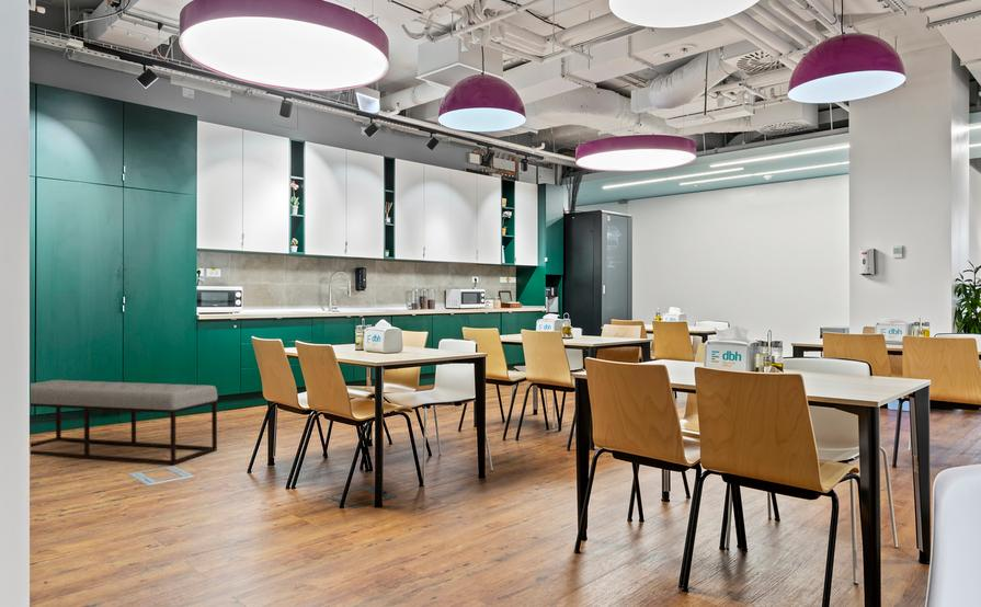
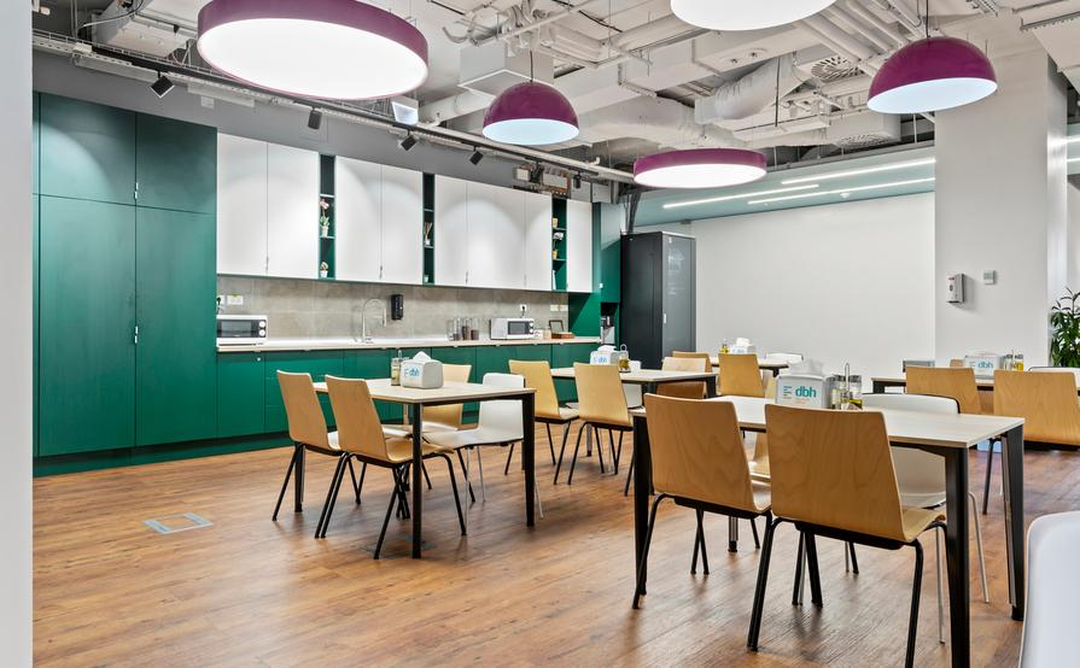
- bench (114, 410)
